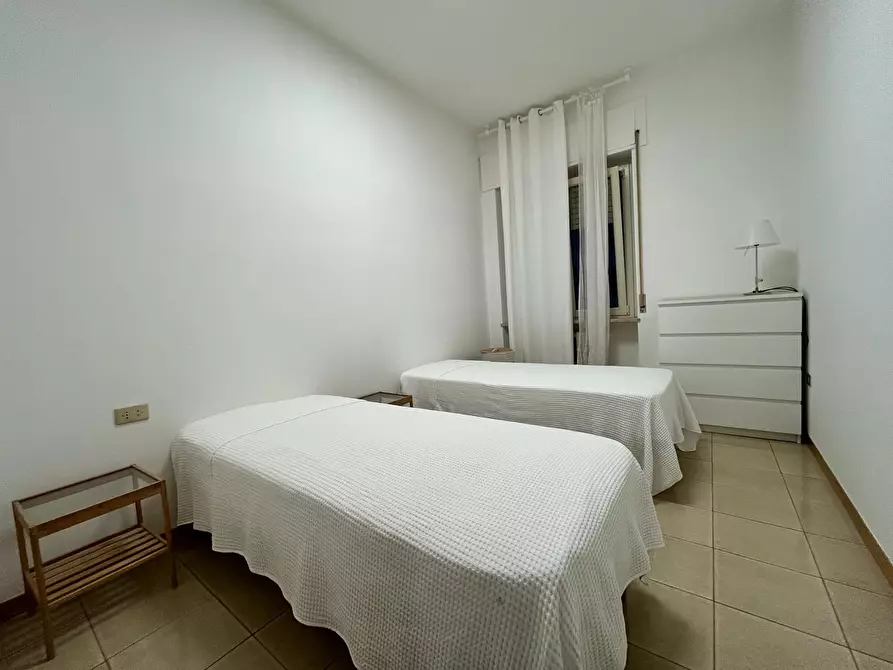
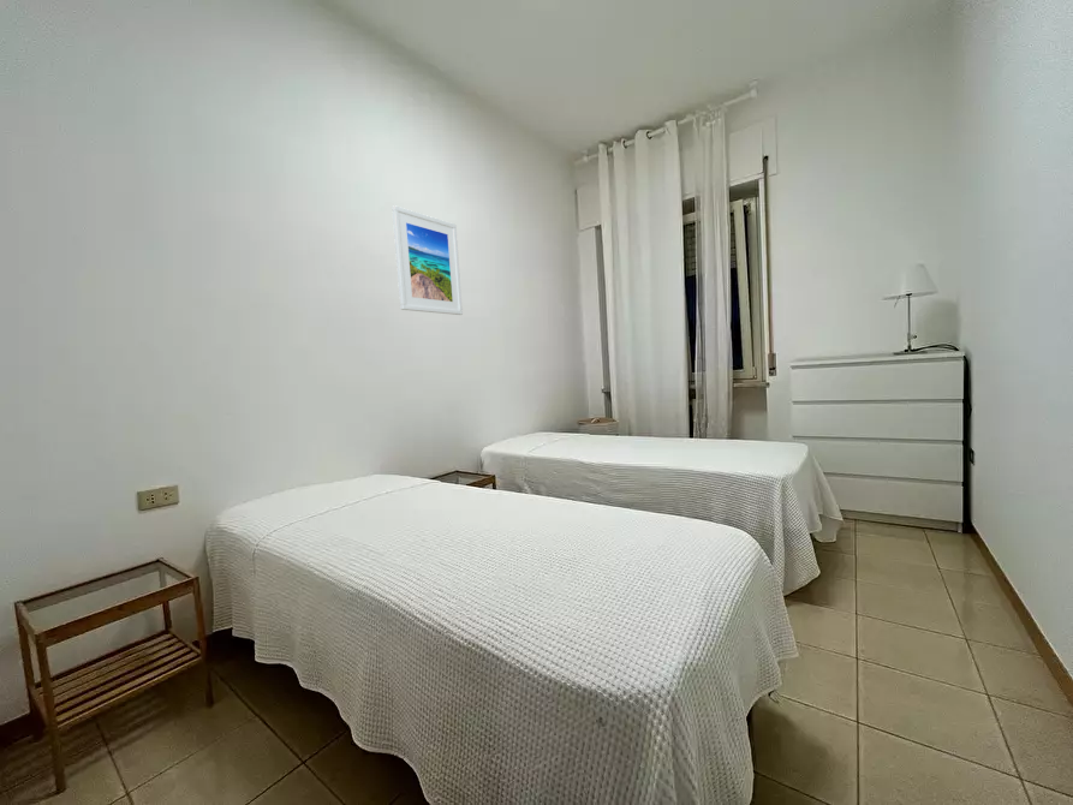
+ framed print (429, 264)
